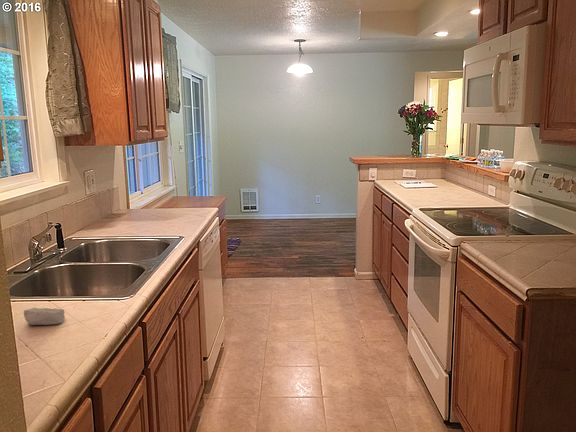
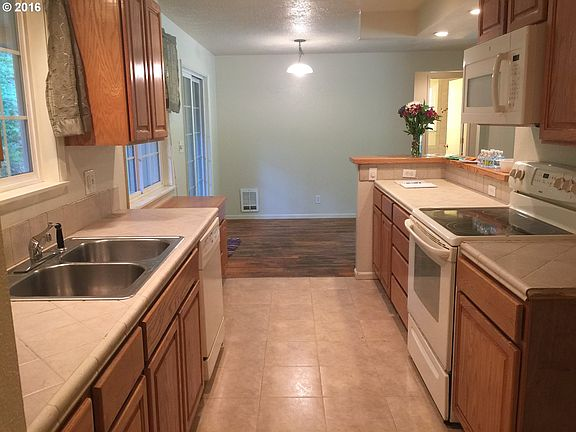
- soap bar (44, 314)
